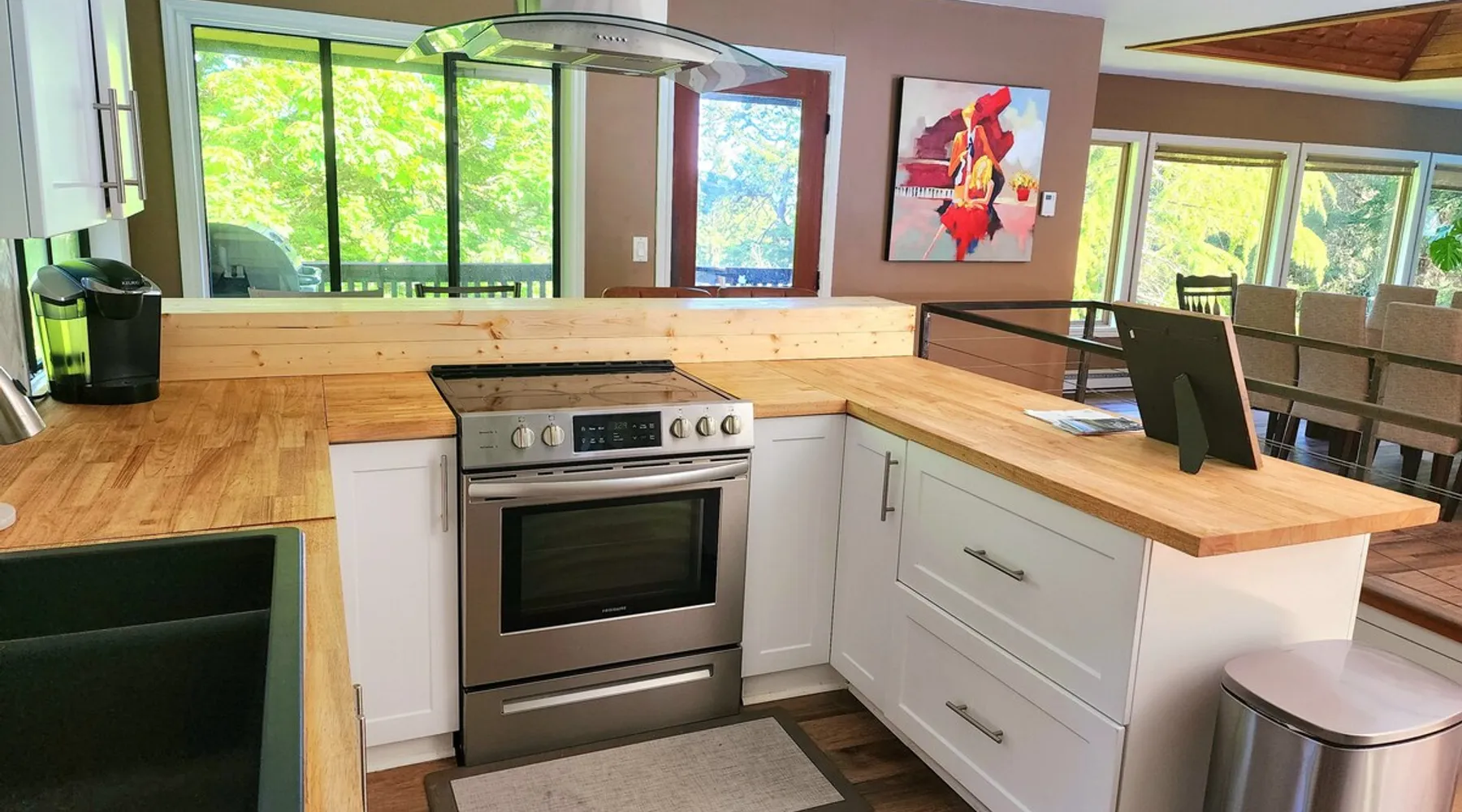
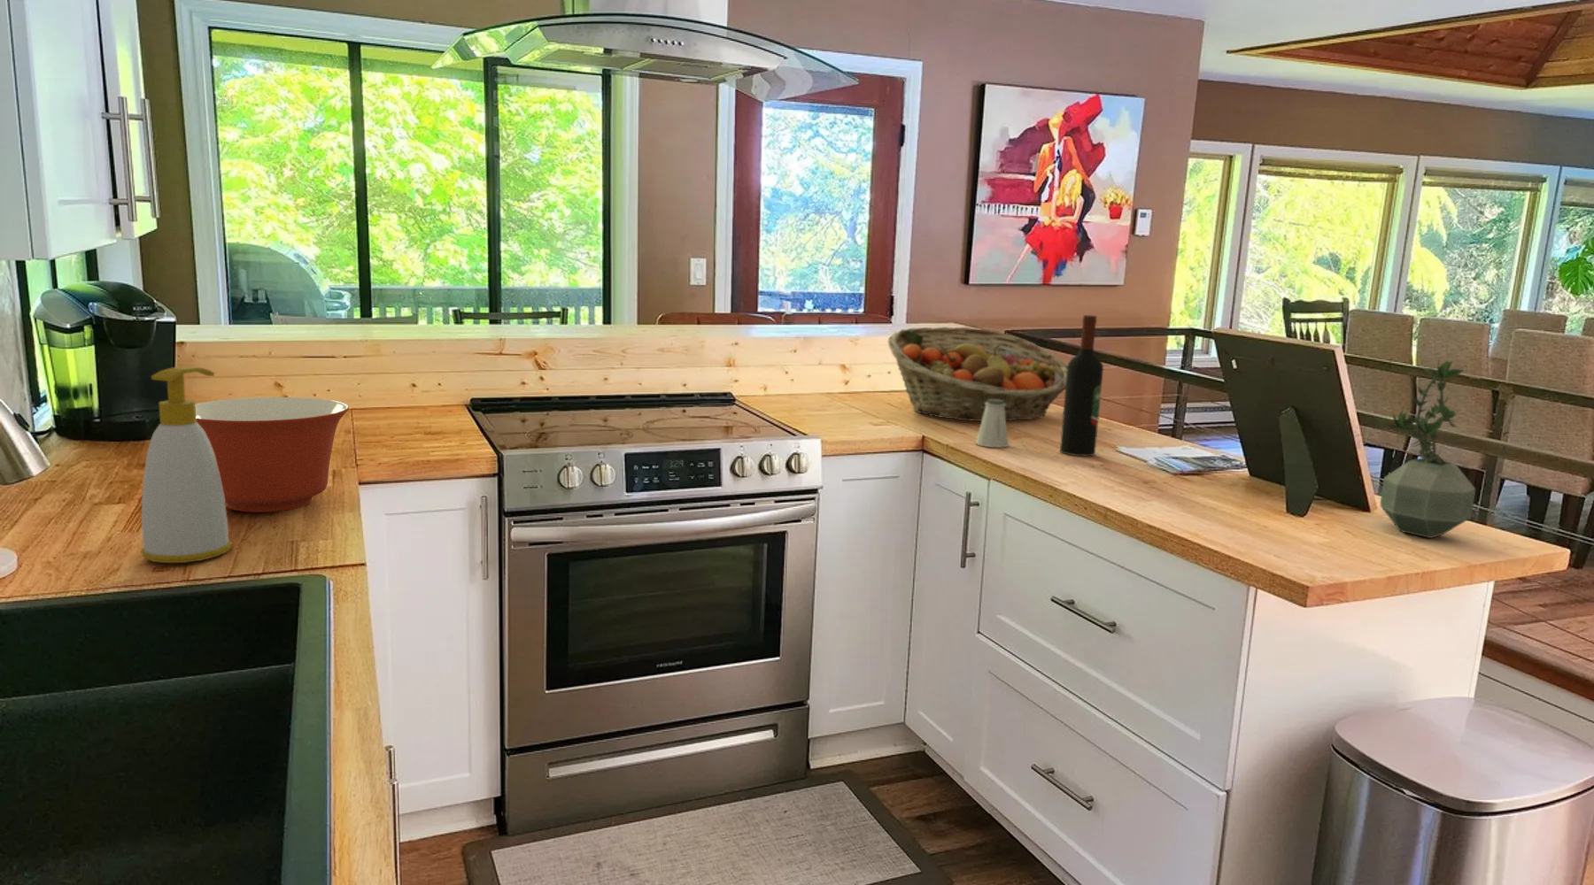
+ potted plant (1428, 447)
+ fruit basket (978, 372)
+ mixing bowl (267, 456)
+ wine bottle (1083, 385)
+ saltshaker (993, 422)
+ soap bottle (182, 462)
